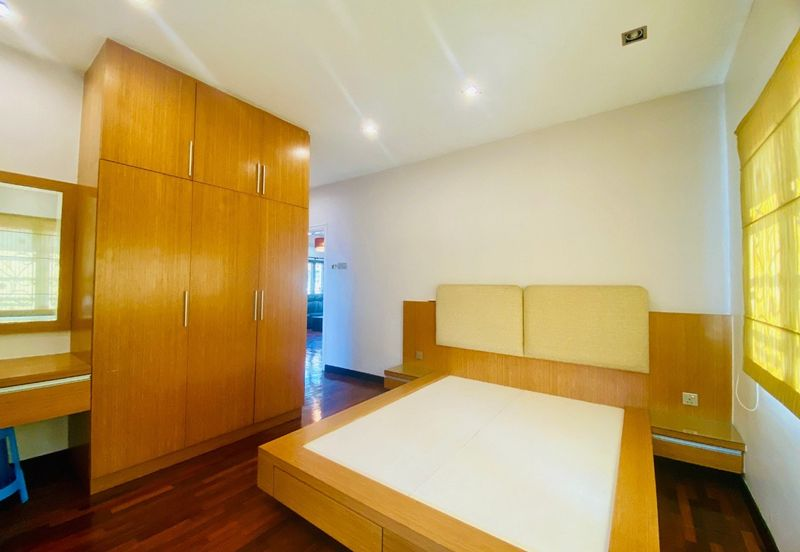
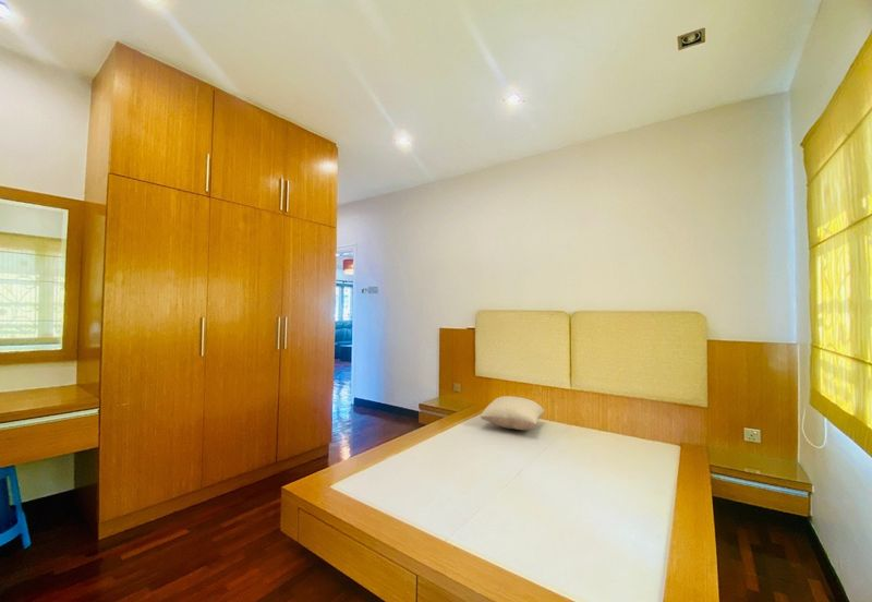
+ pillow (513, 411)
